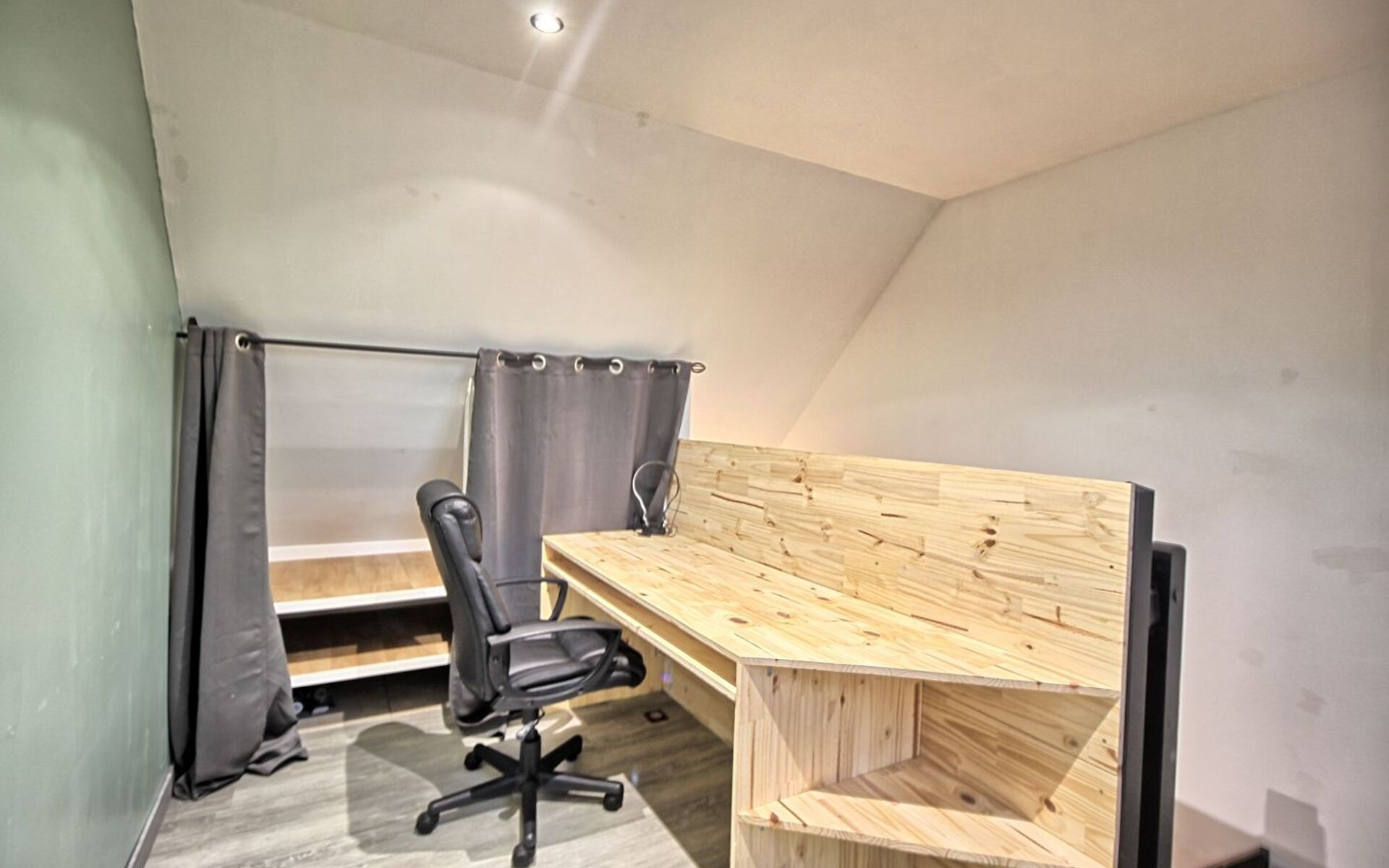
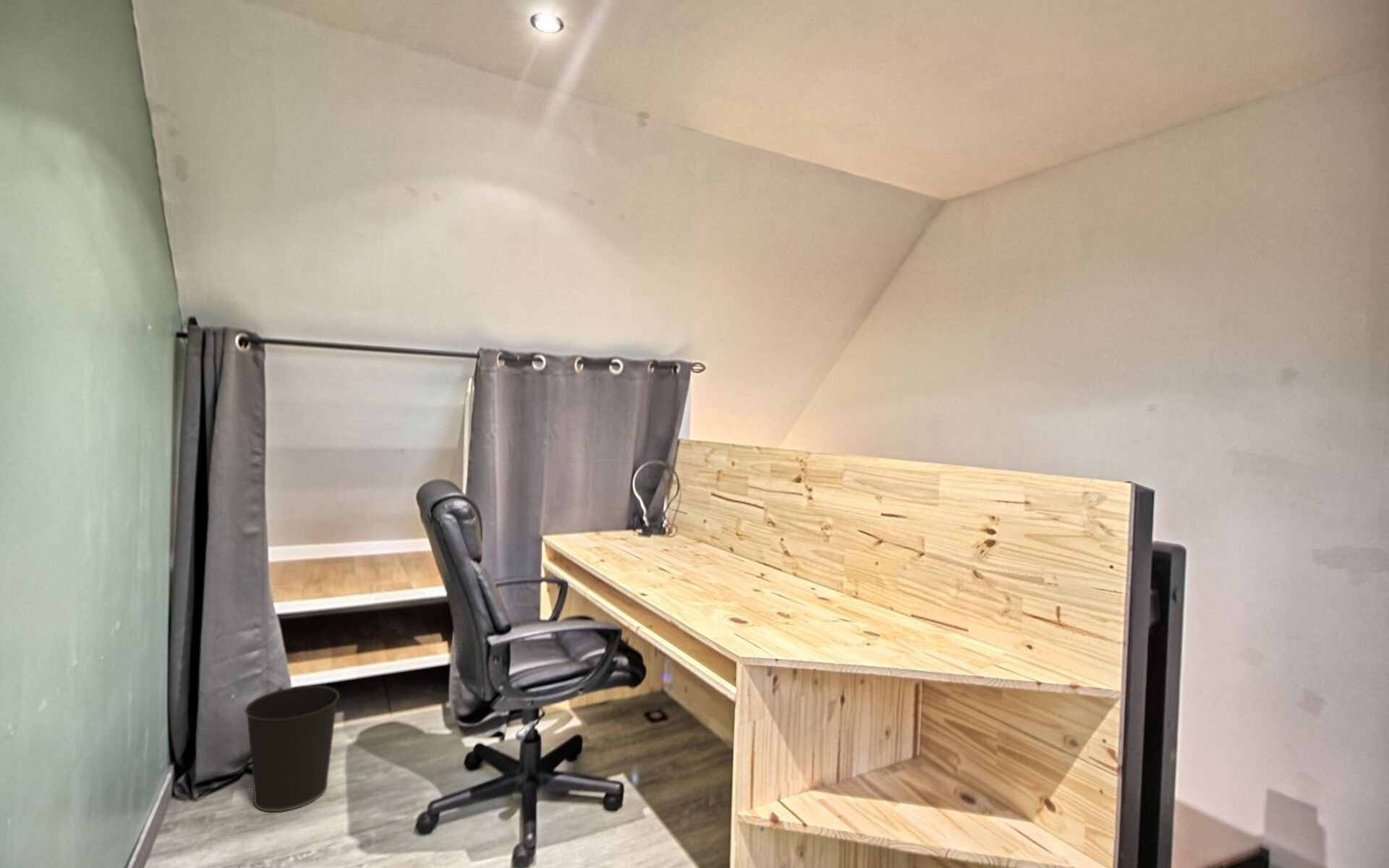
+ wastebasket (292, 747)
